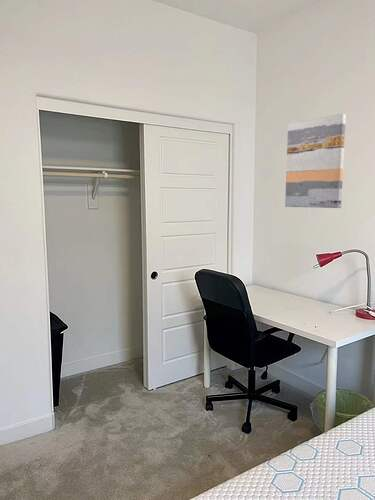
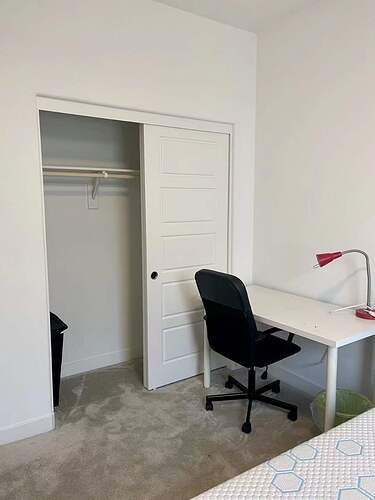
- wall art (313, 164)
